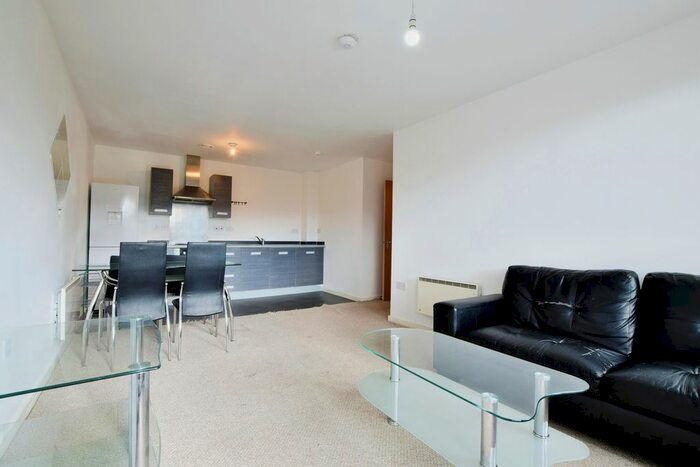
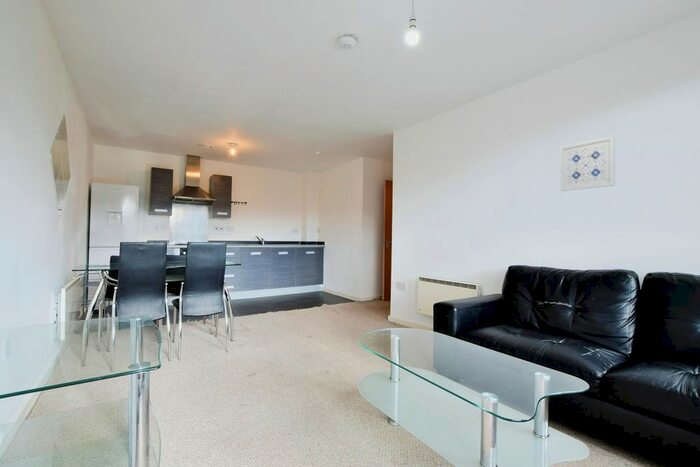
+ wall art (586, 165)
